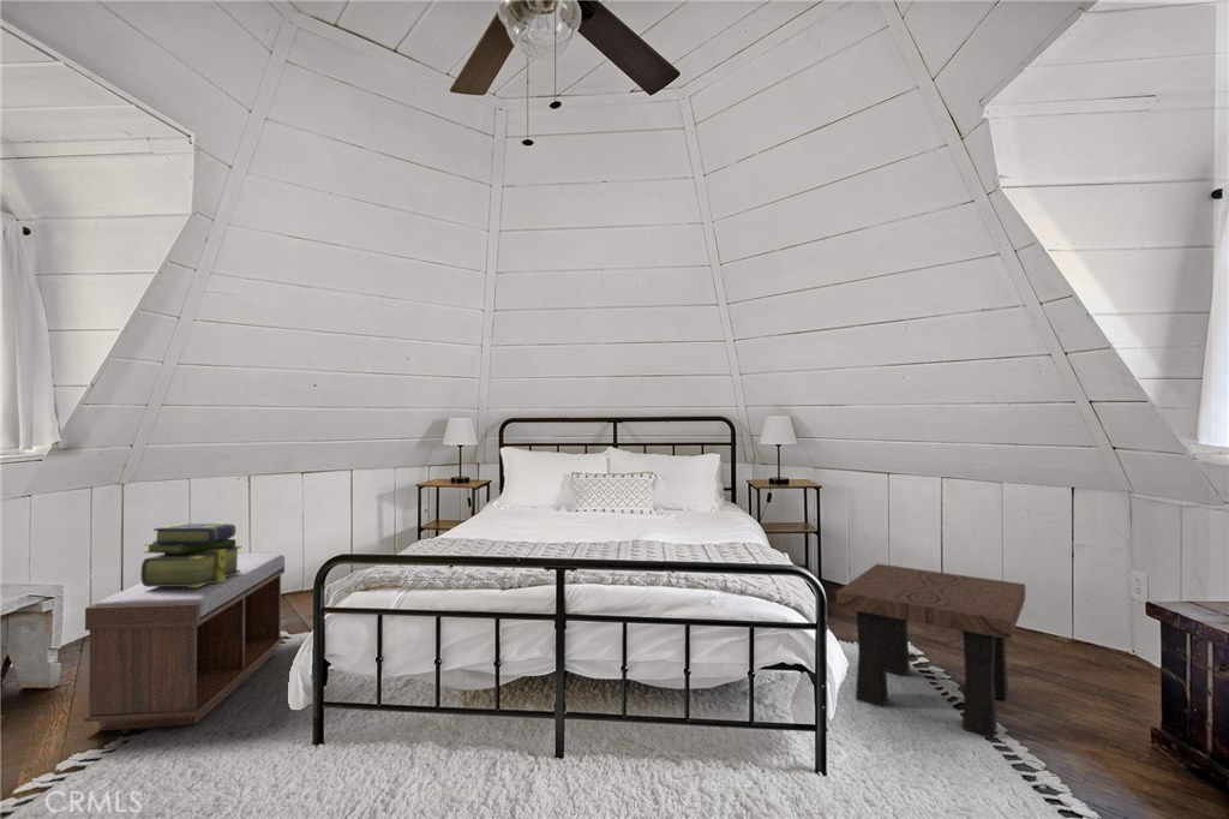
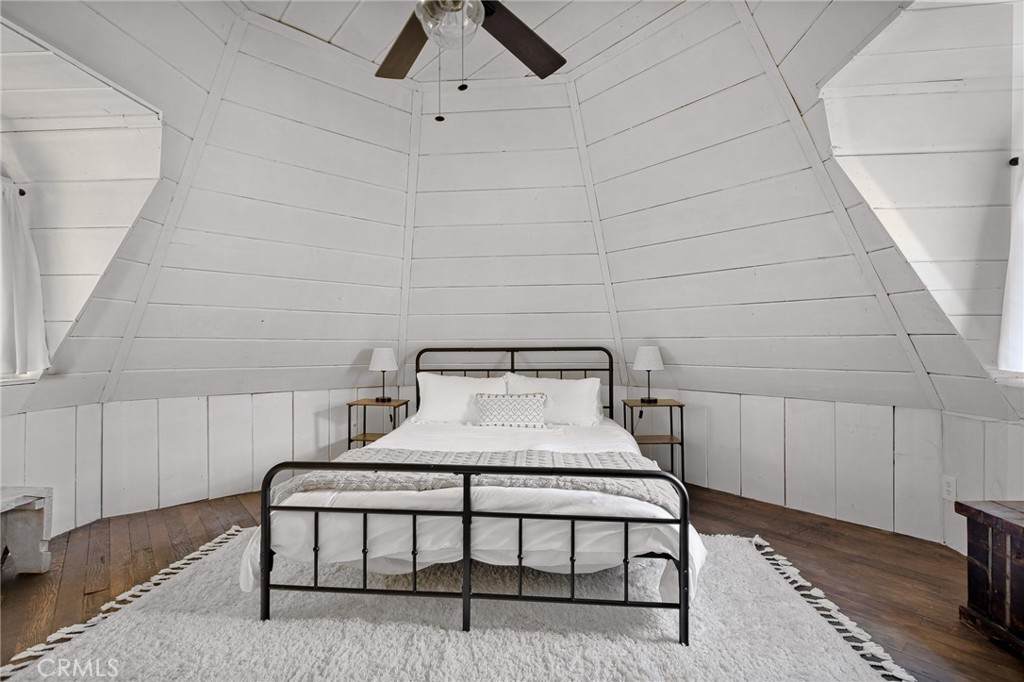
- stack of books (193, 551)
- side table (934, 624)
- bench (200, 629)
